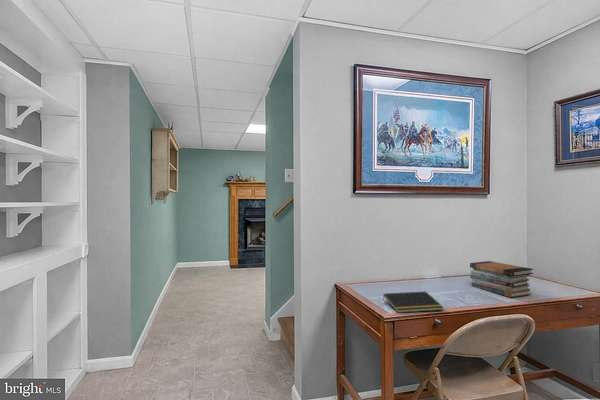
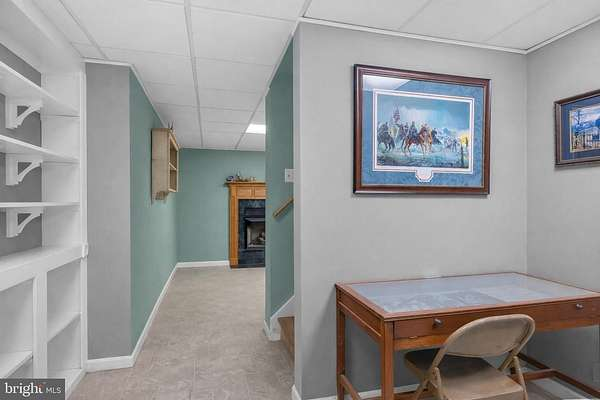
- book stack (499, 277)
- notepad (412, 301)
